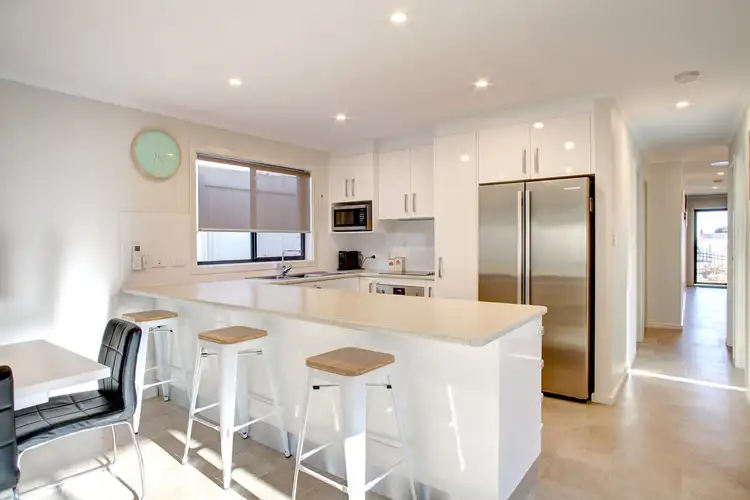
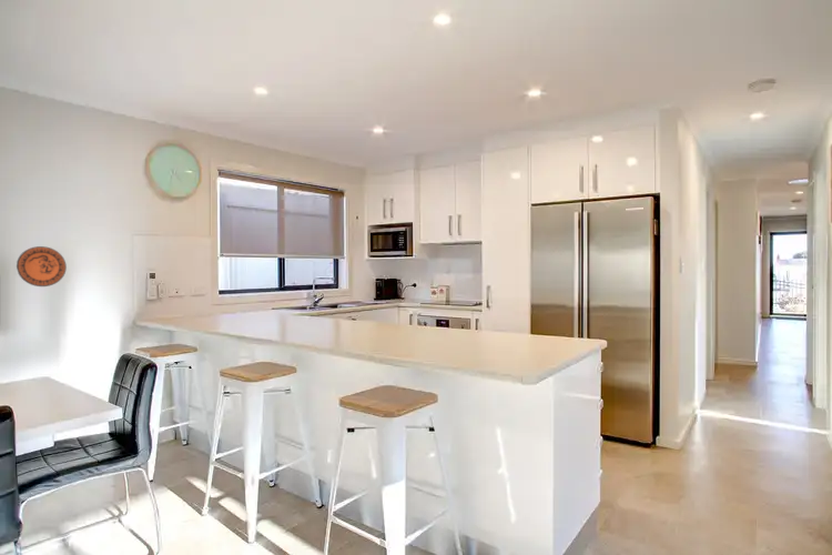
+ decorative plate (41, 266)
